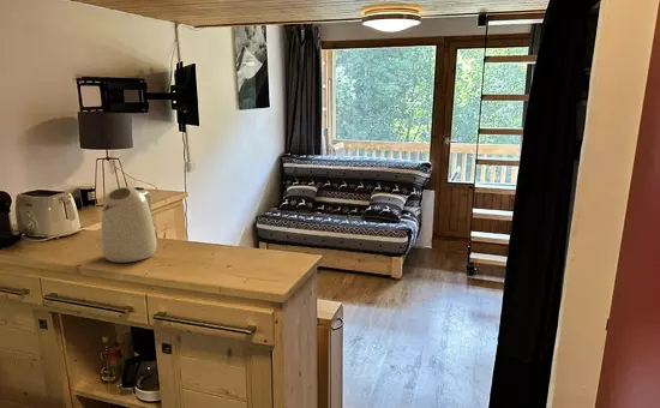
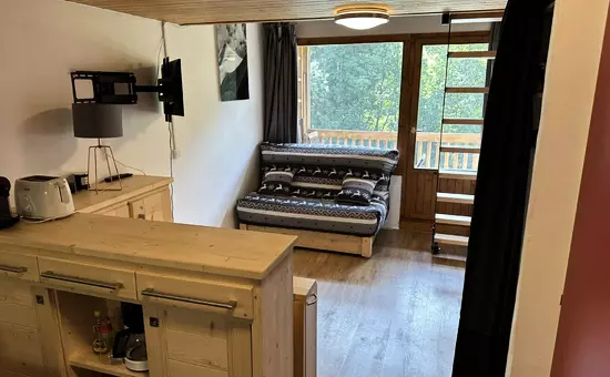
- kettle (130, 221)
